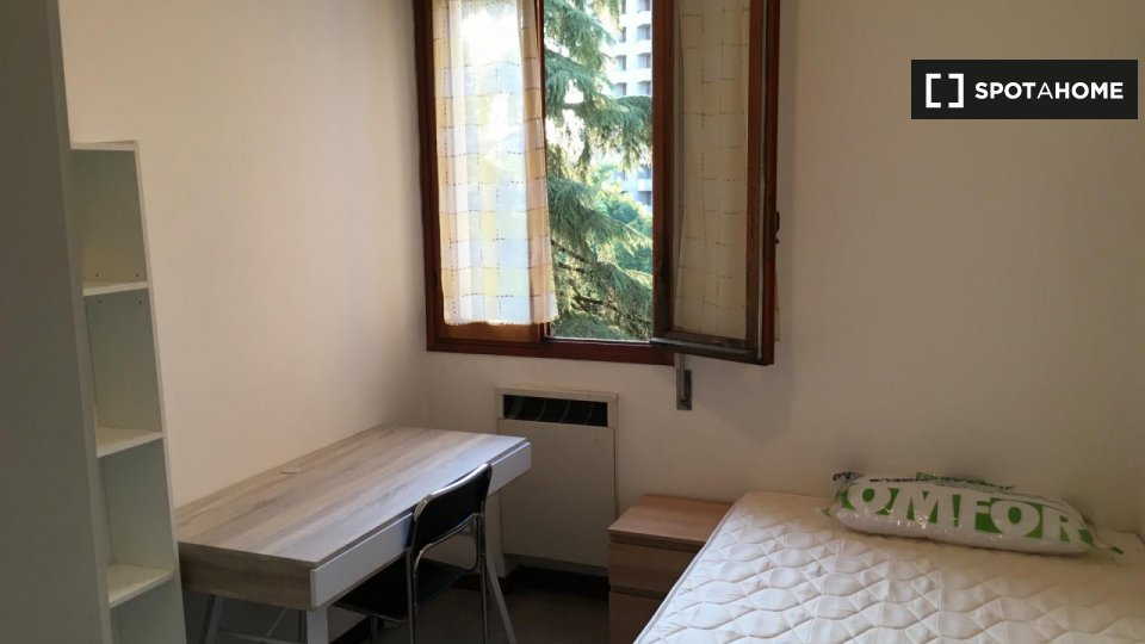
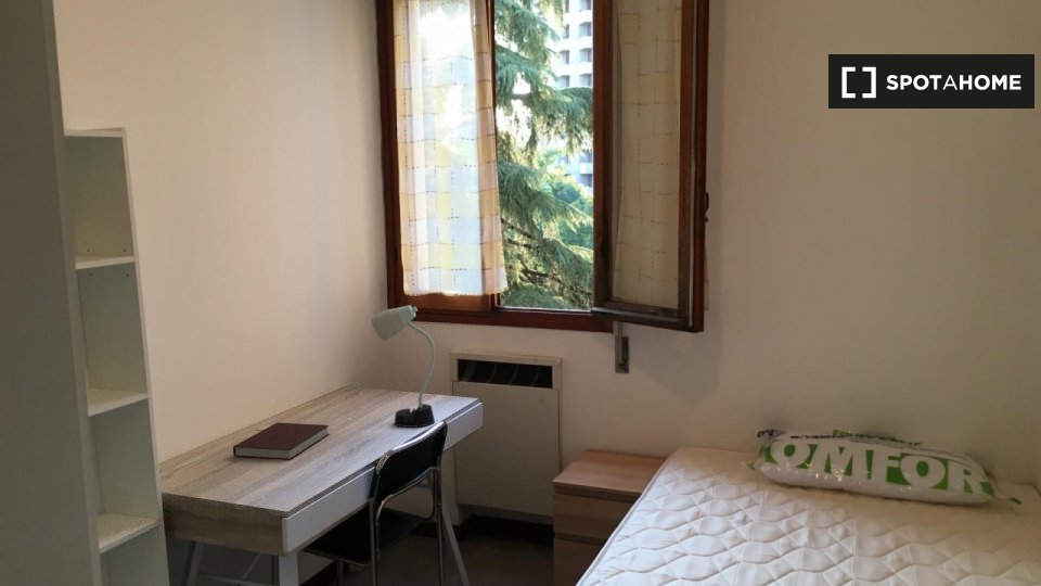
+ notebook (283, 440)
+ desk lamp (427, 373)
